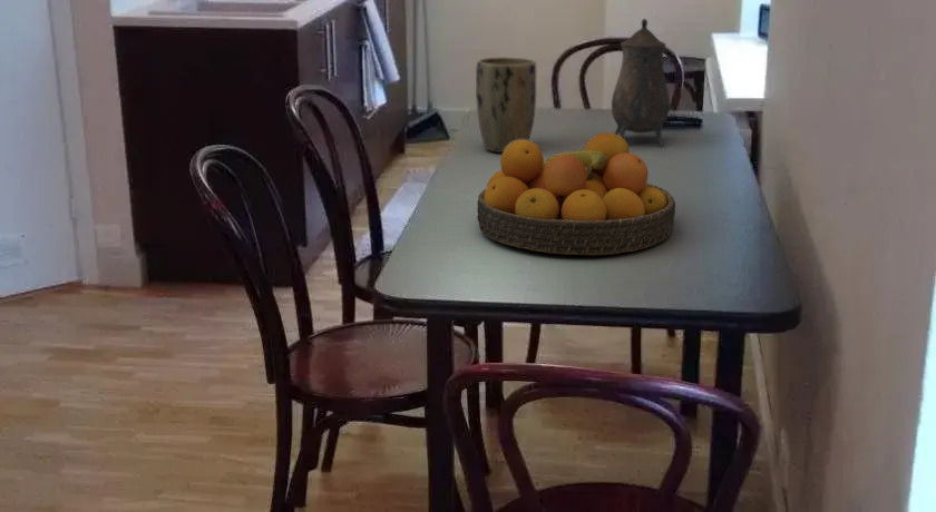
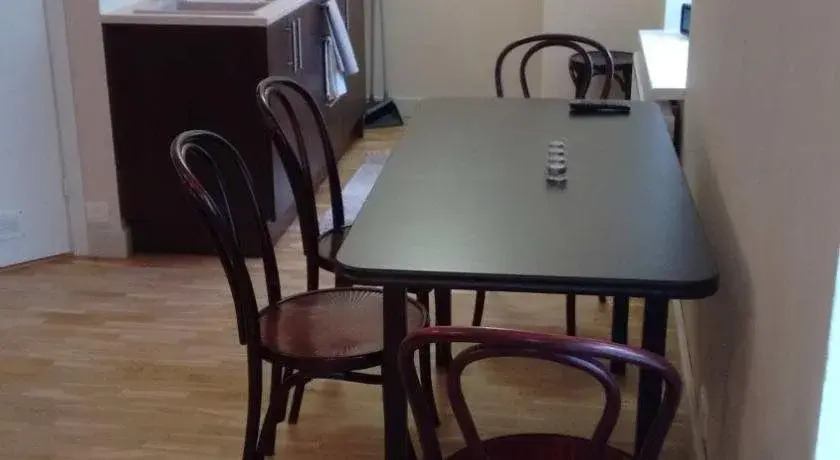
- fruit bowl (575, 183)
- plant pot (505, 105)
- teapot (641, 82)
